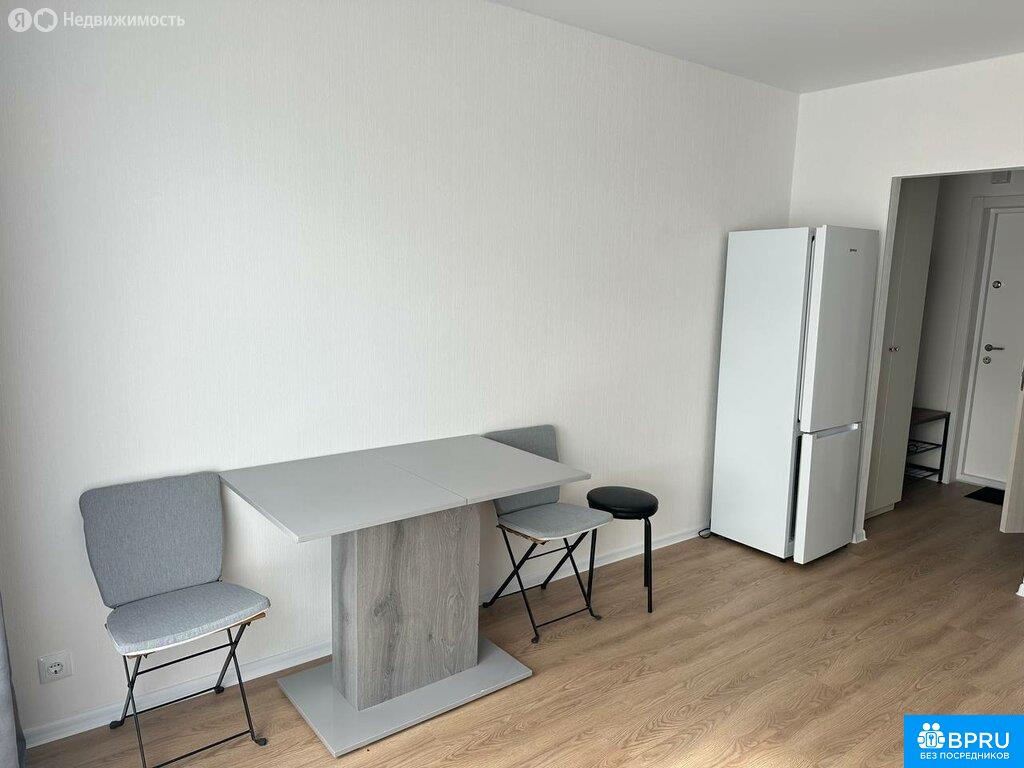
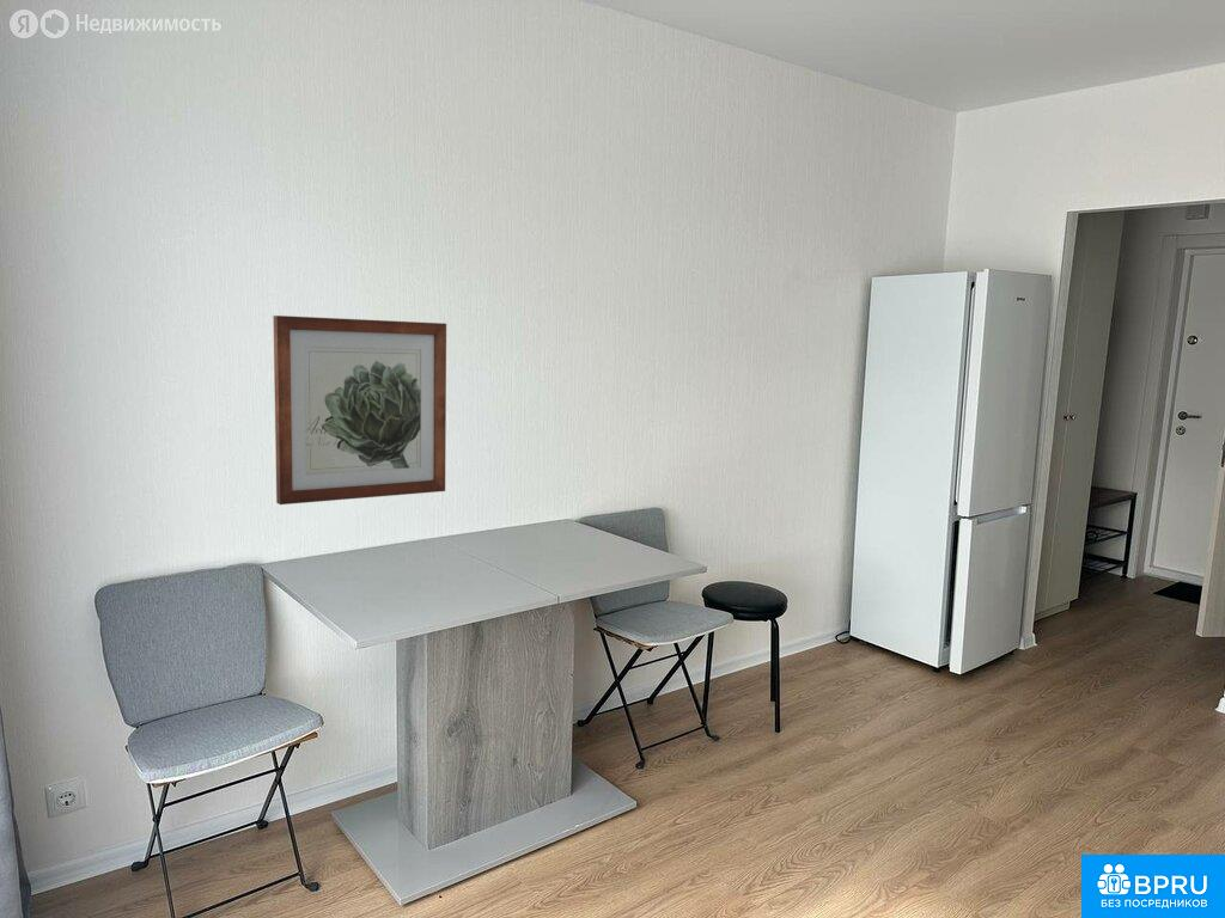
+ wall art (365, 409)
